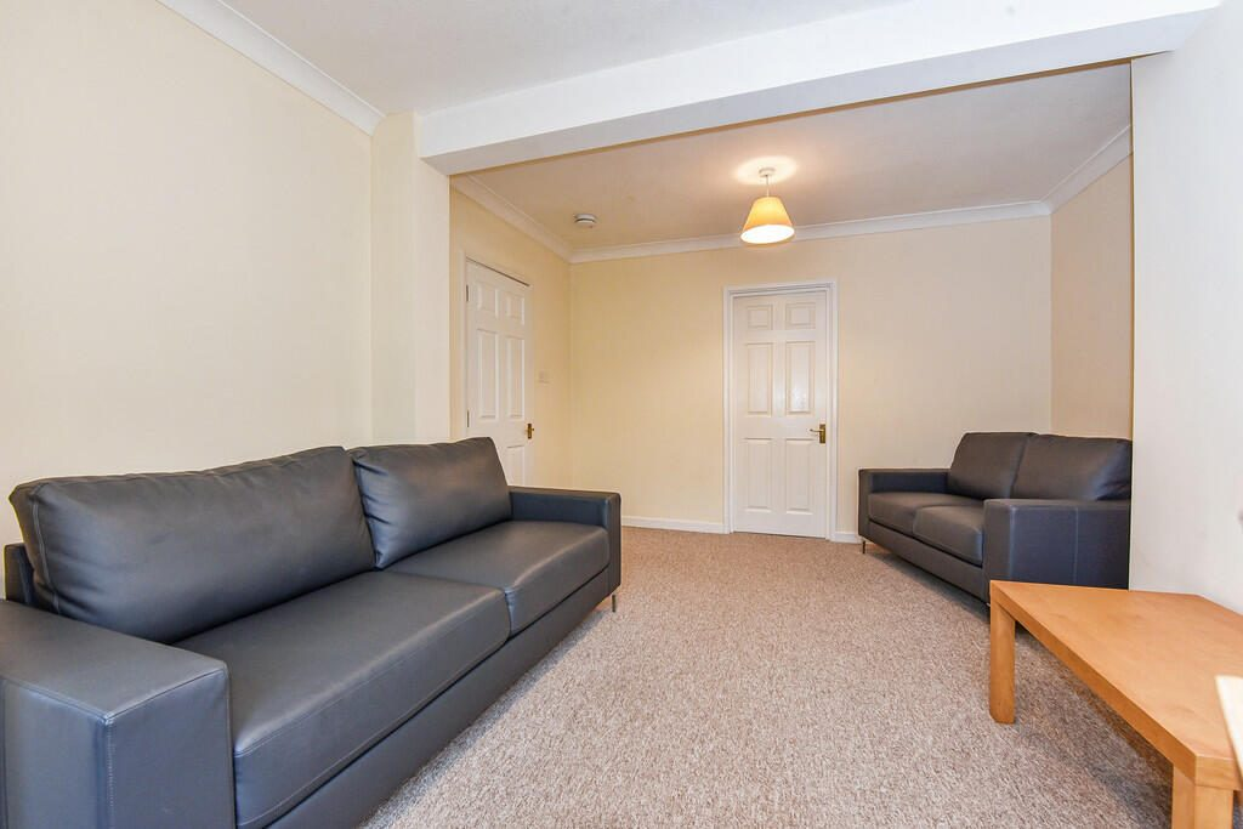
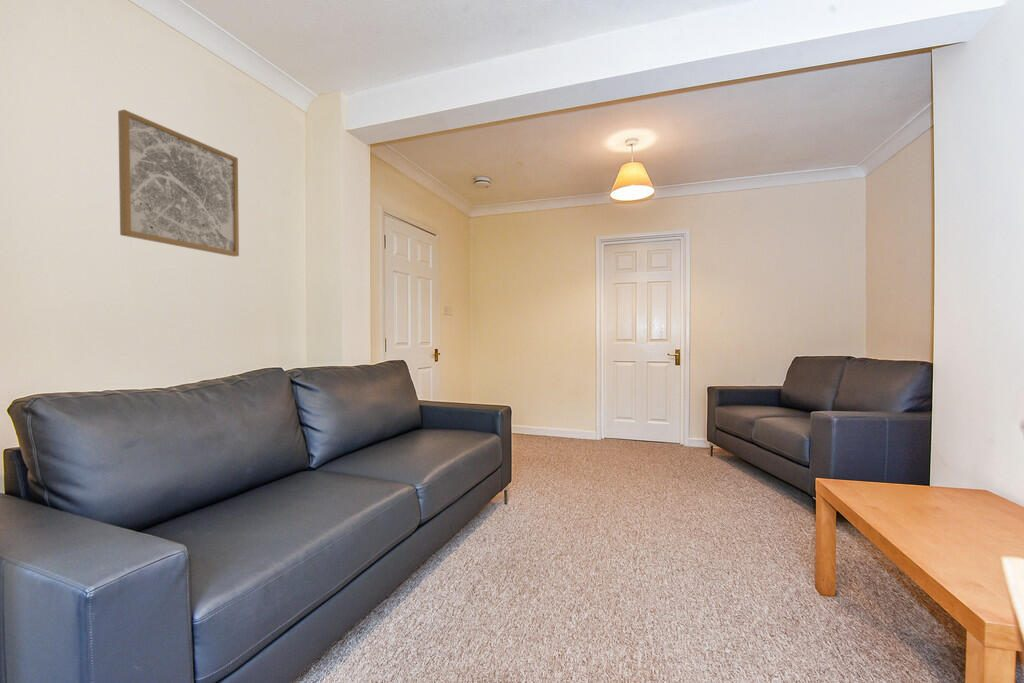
+ wall art (185, 192)
